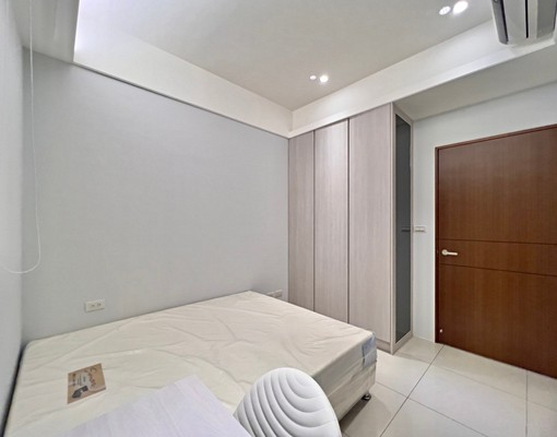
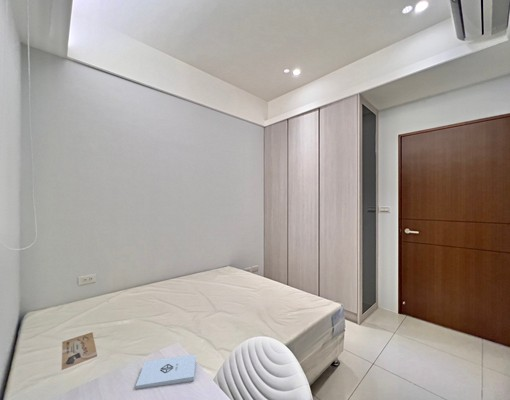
+ notepad (168, 370)
